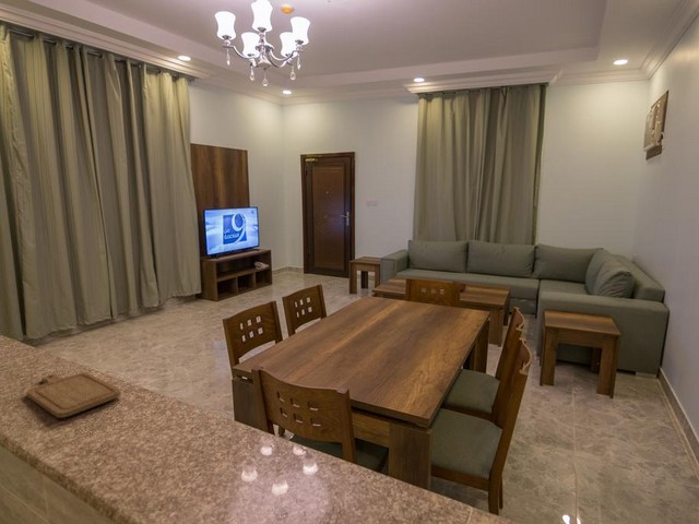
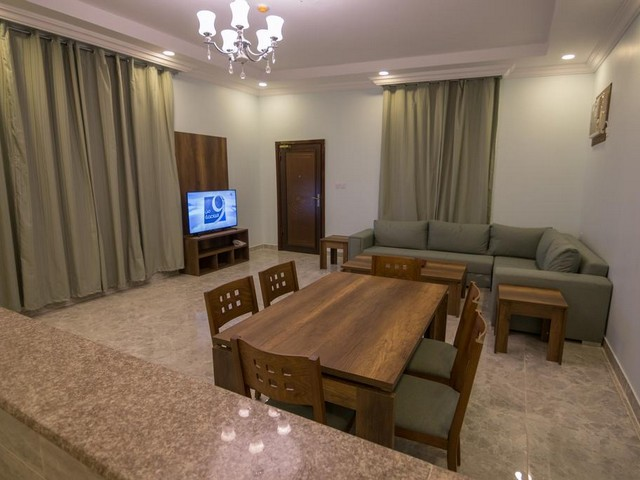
- chopping board (69, 390)
